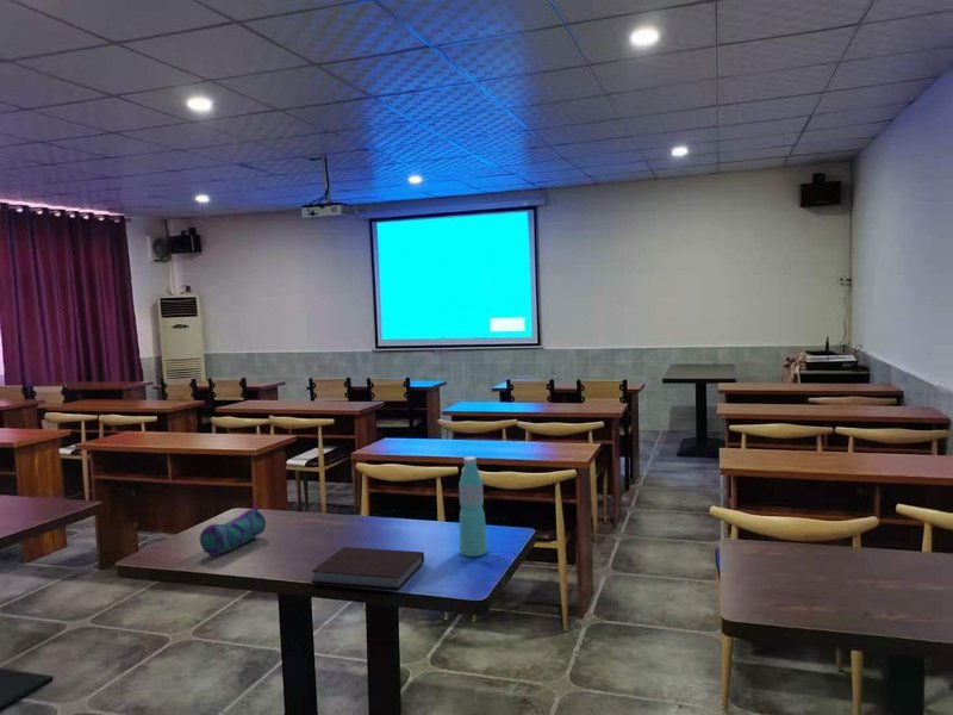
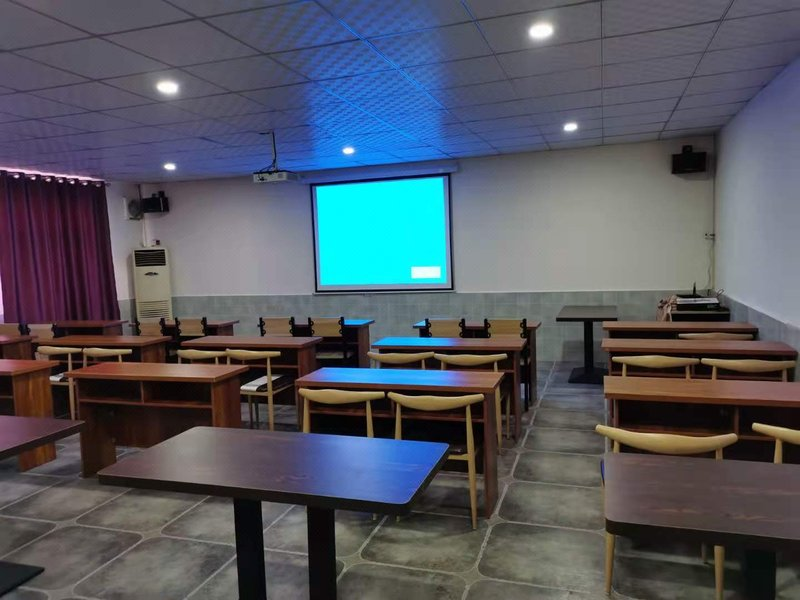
- water bottle (471, 504)
- pencil case (233, 530)
- notebook (369, 566)
